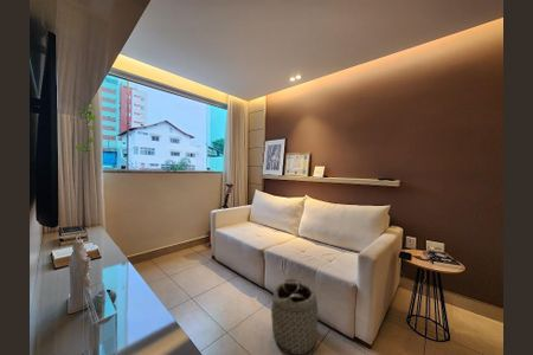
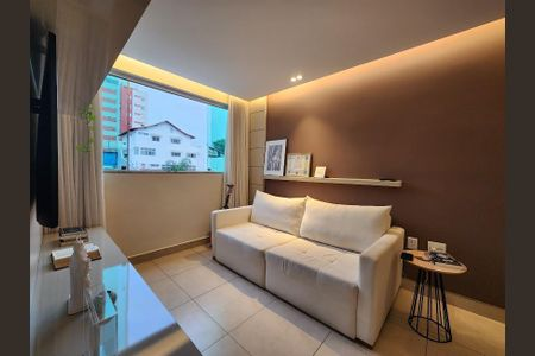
- basket (295, 309)
